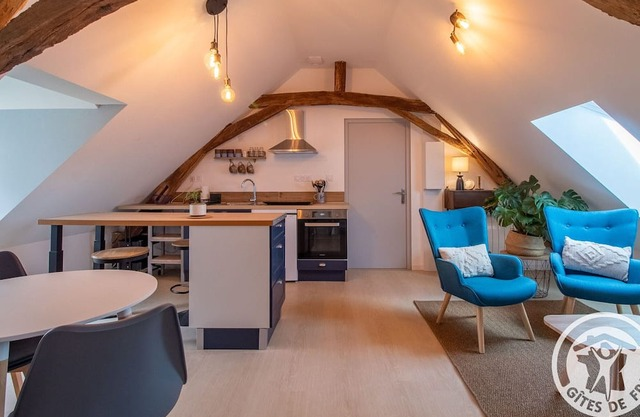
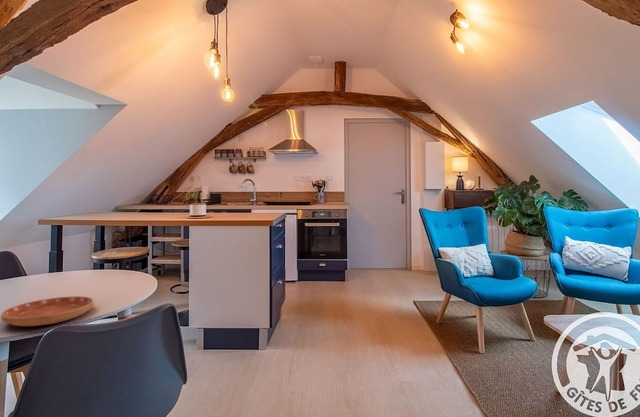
+ saucer (50, 311)
